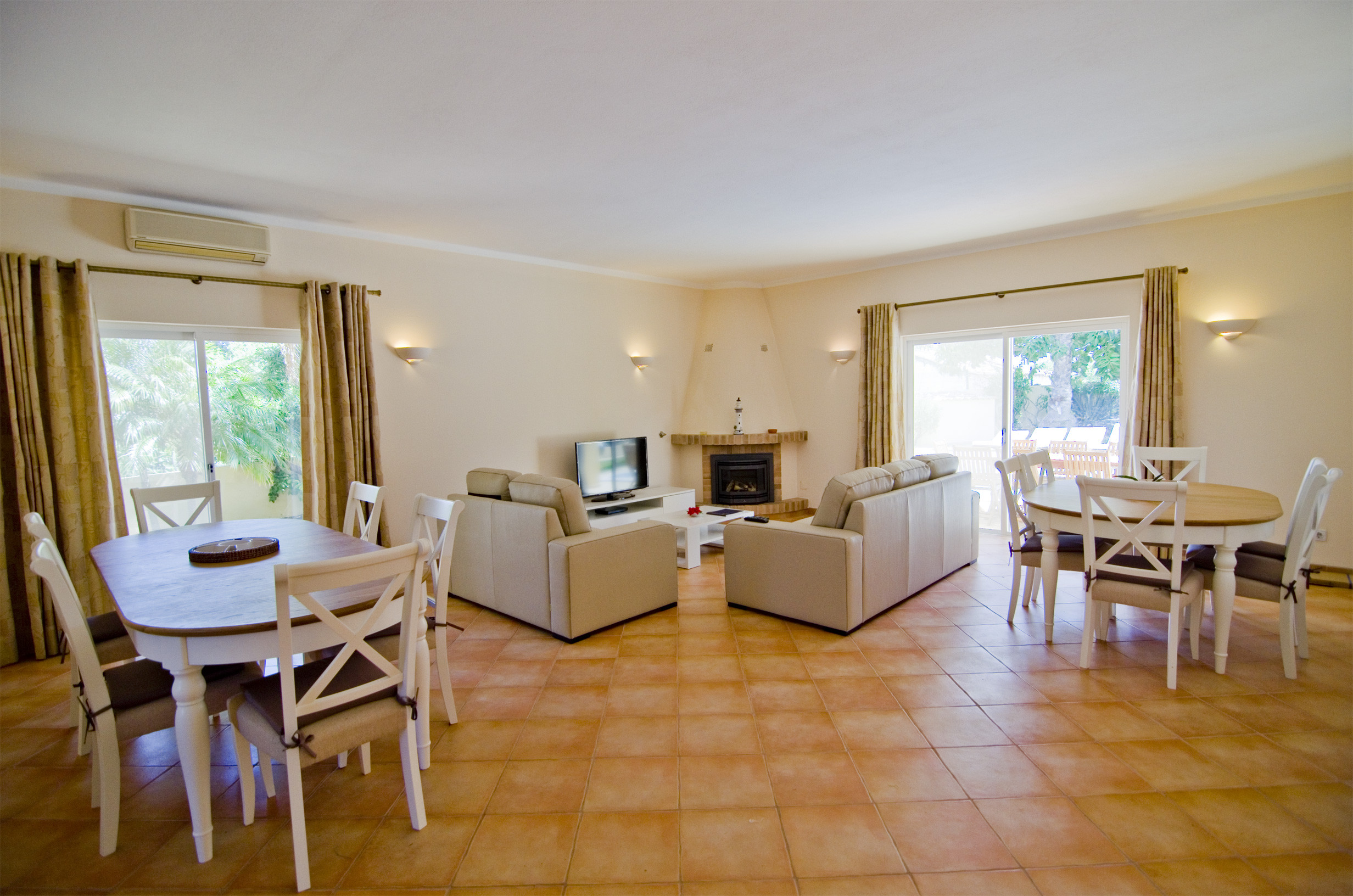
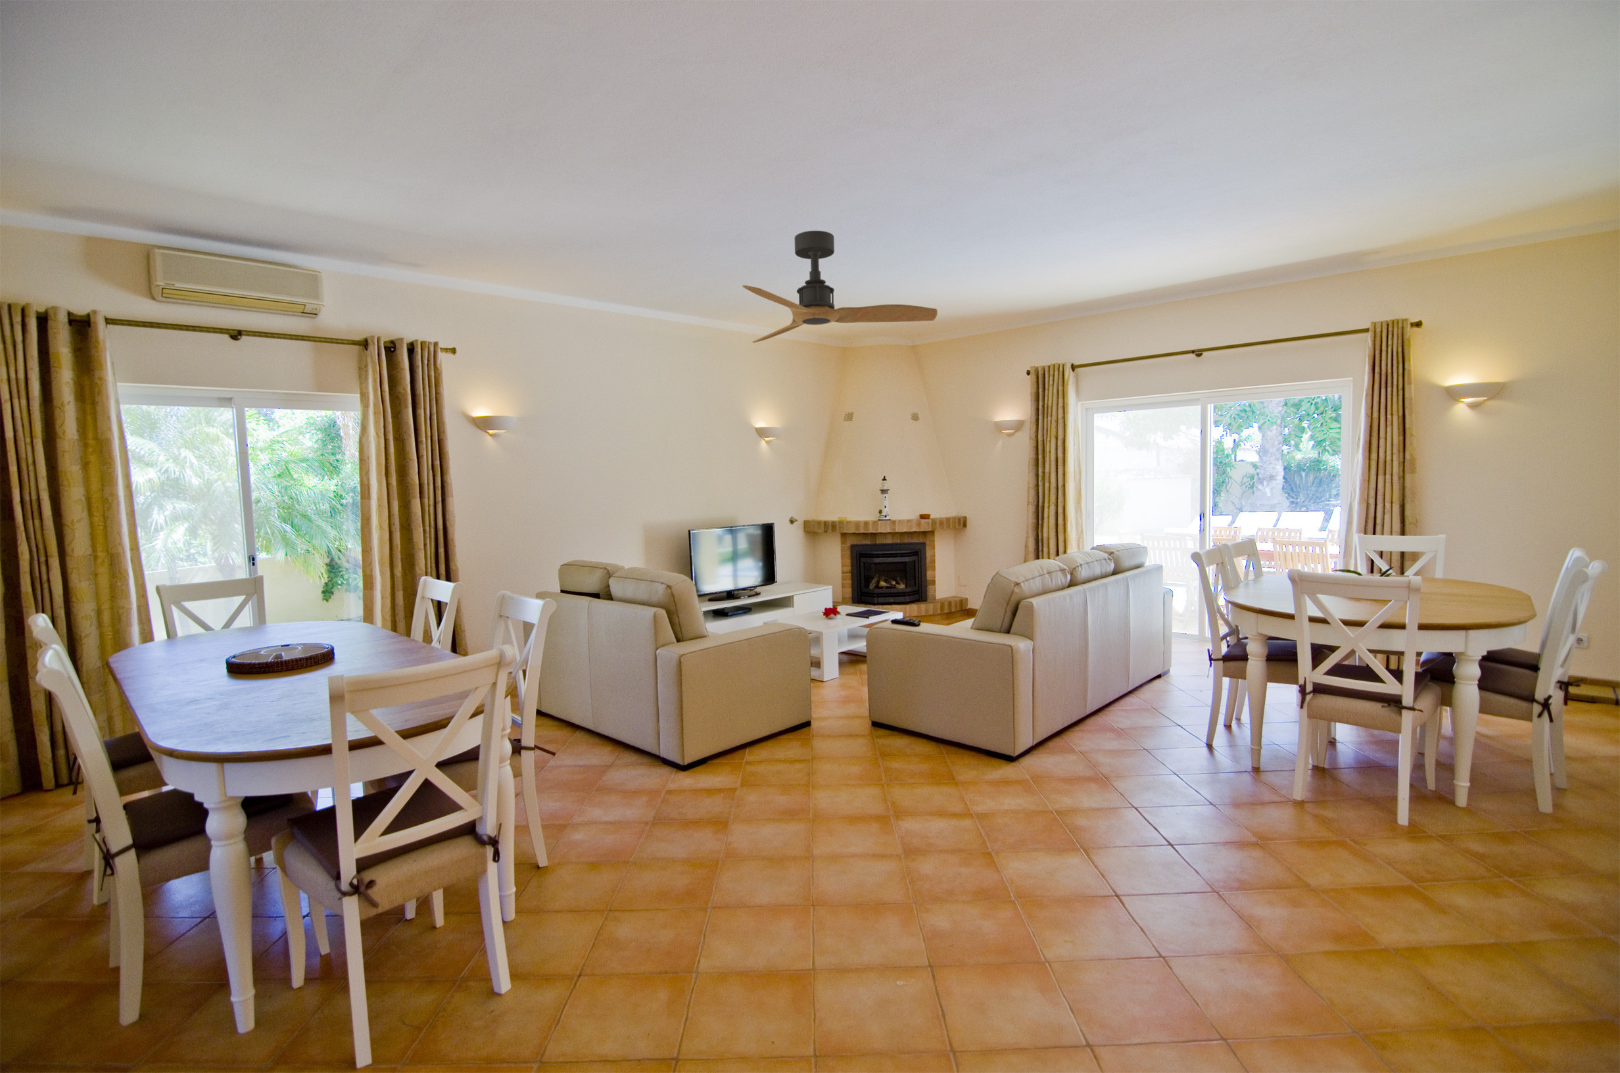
+ ceiling fan (833, 287)
